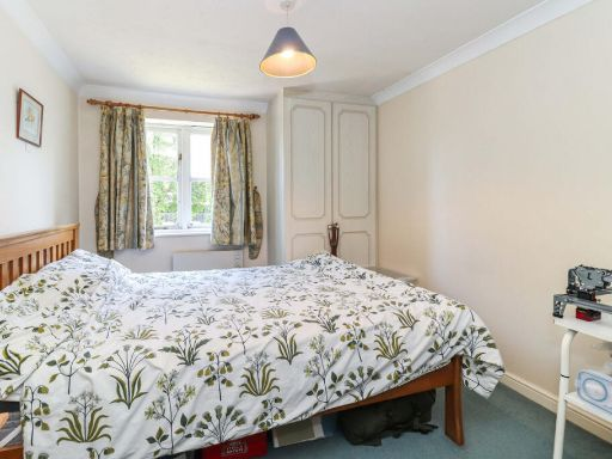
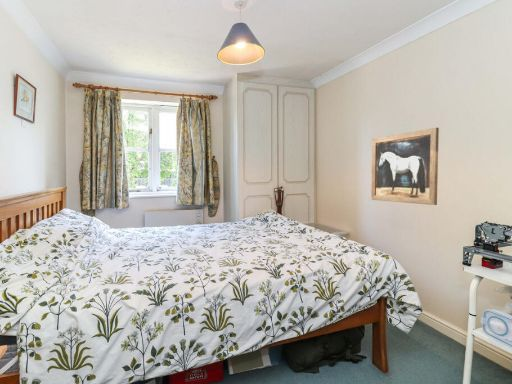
+ wall art (400, 168)
